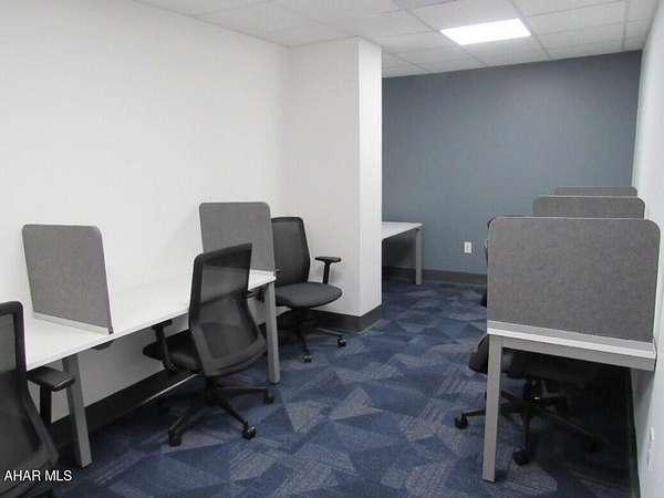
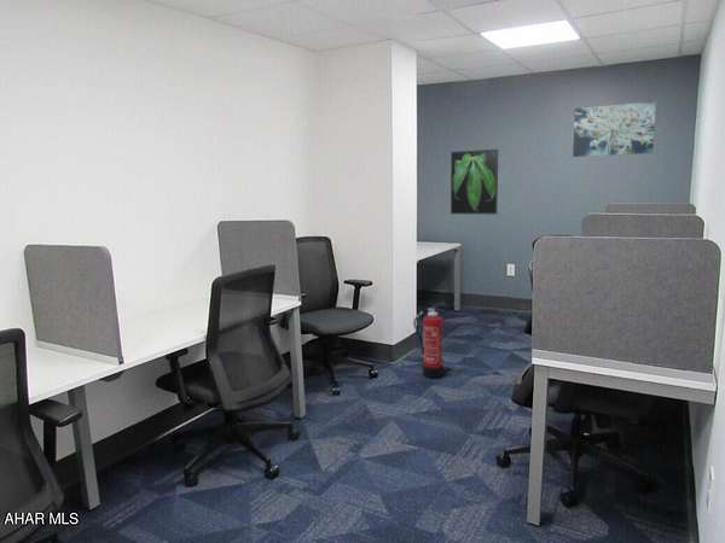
+ wall art (613, 130)
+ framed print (474, 182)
+ fire extinguisher (429, 338)
